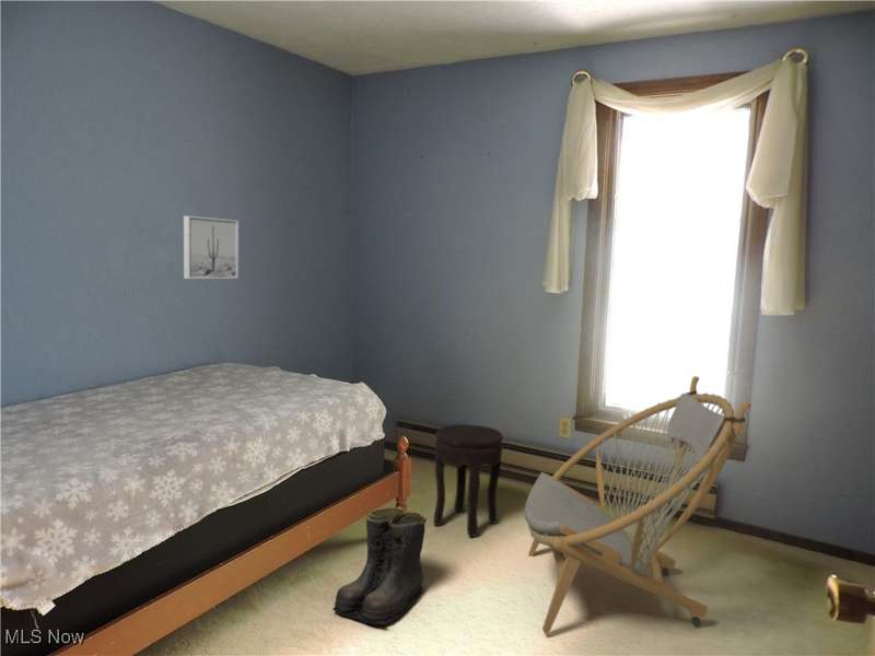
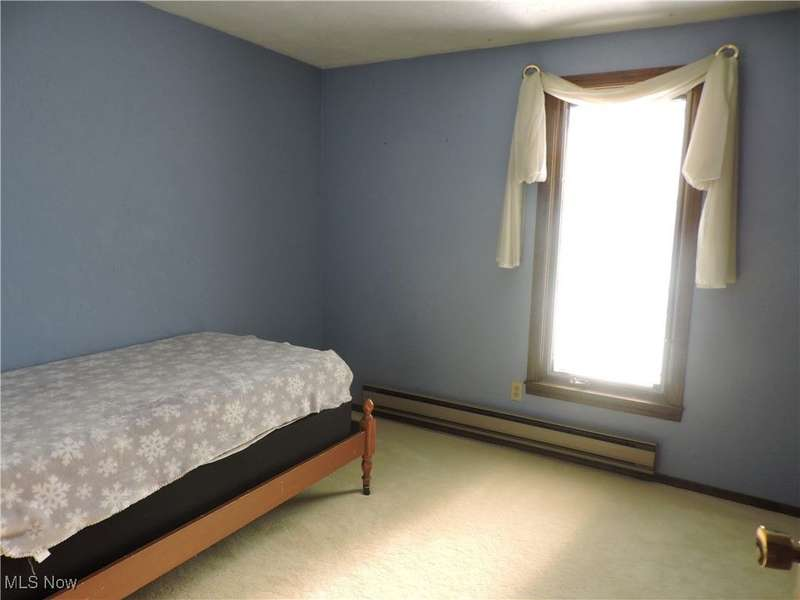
- wall art (211, 248)
- side table (465, 478)
- boots (382, 561)
- armchair (623, 490)
